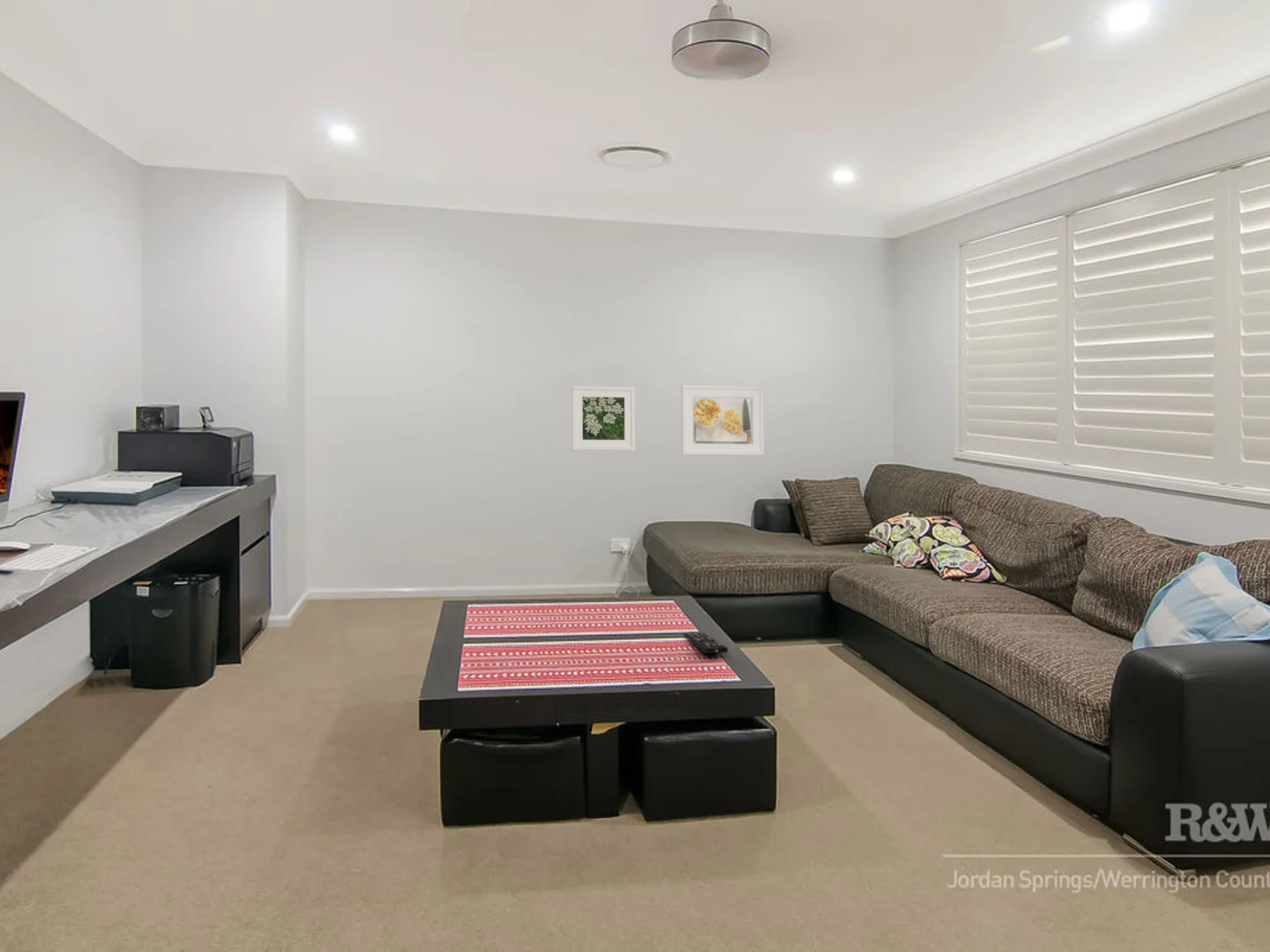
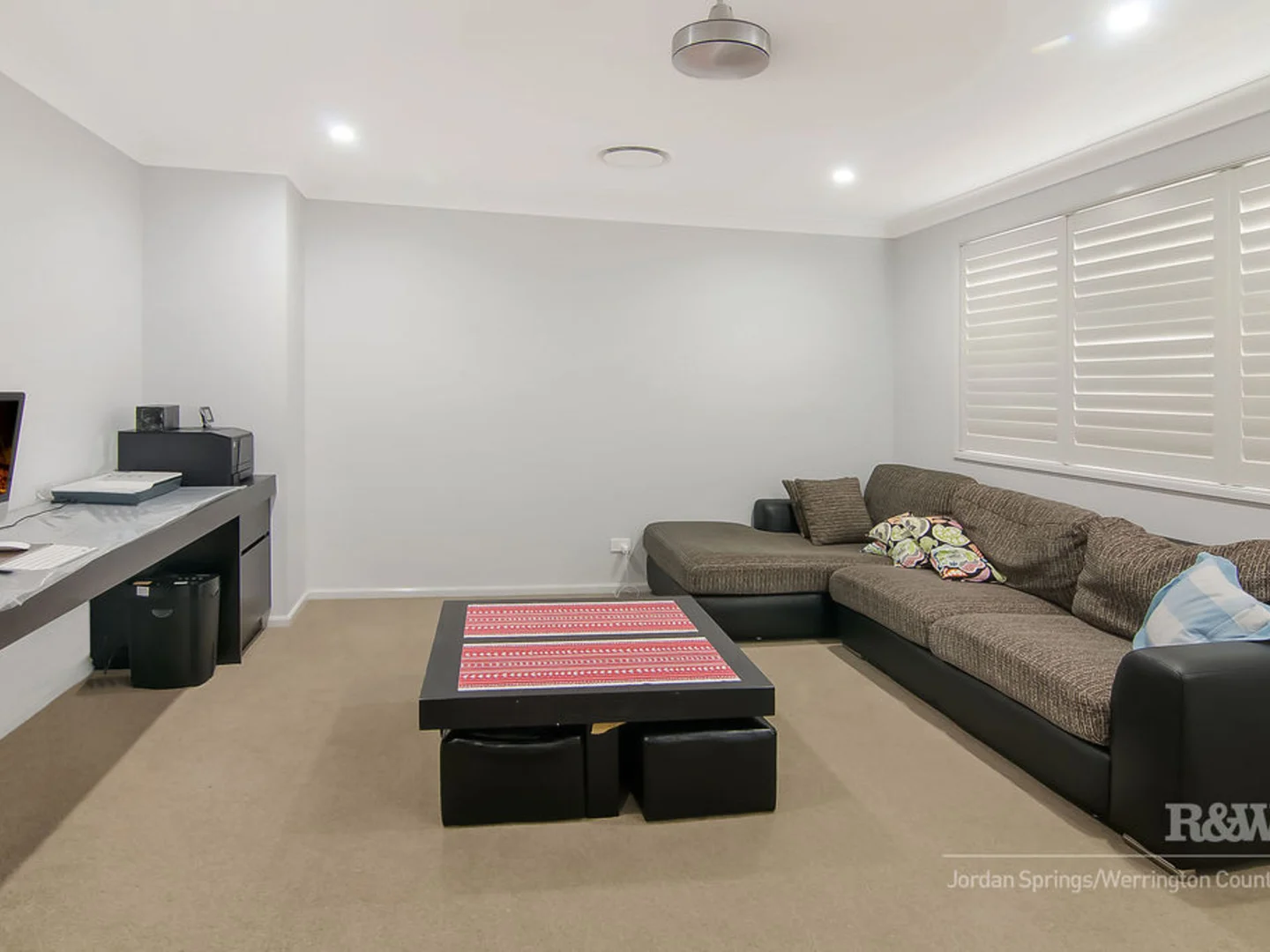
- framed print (603, 418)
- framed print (722, 420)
- remote control (704, 642)
